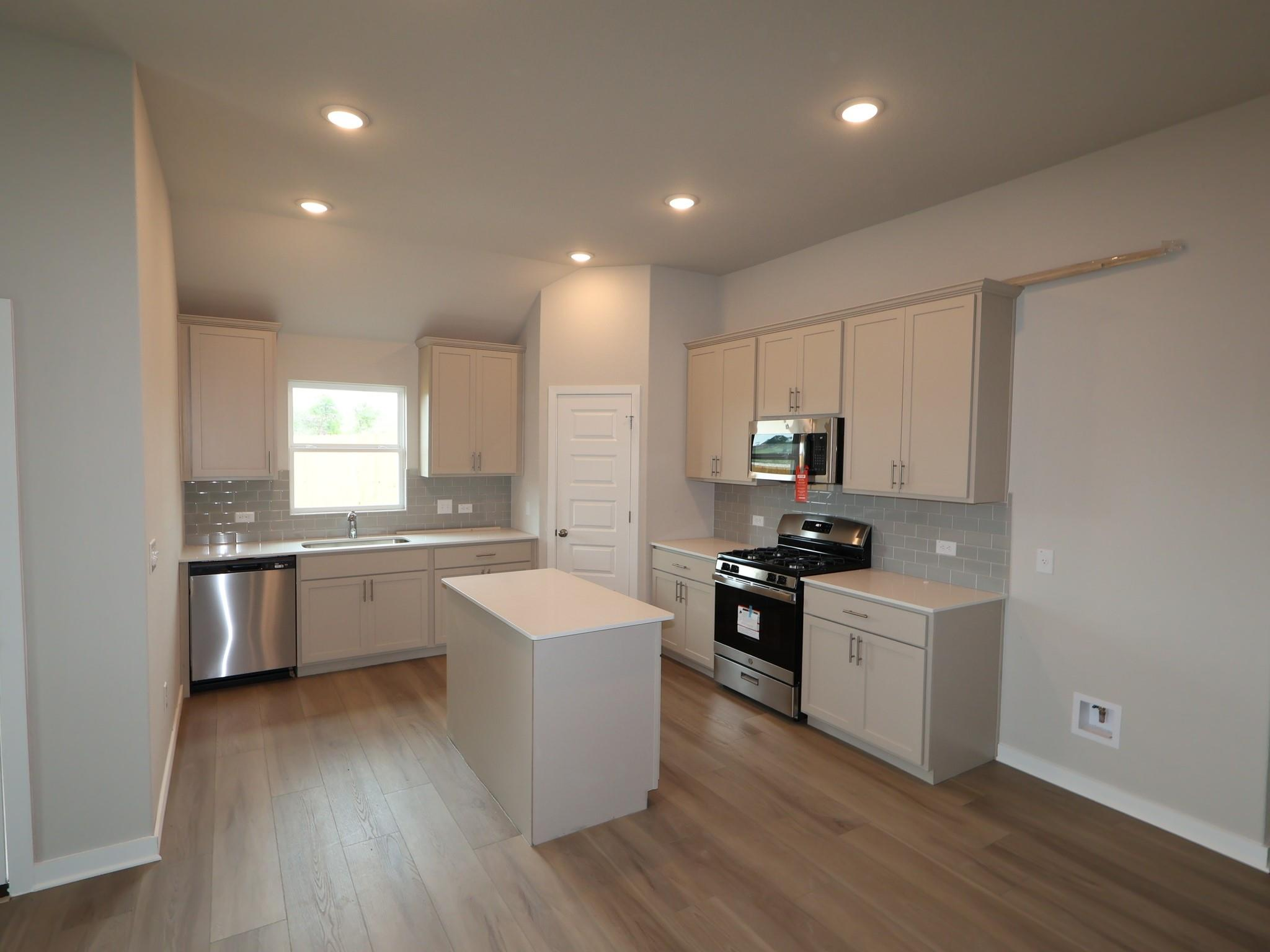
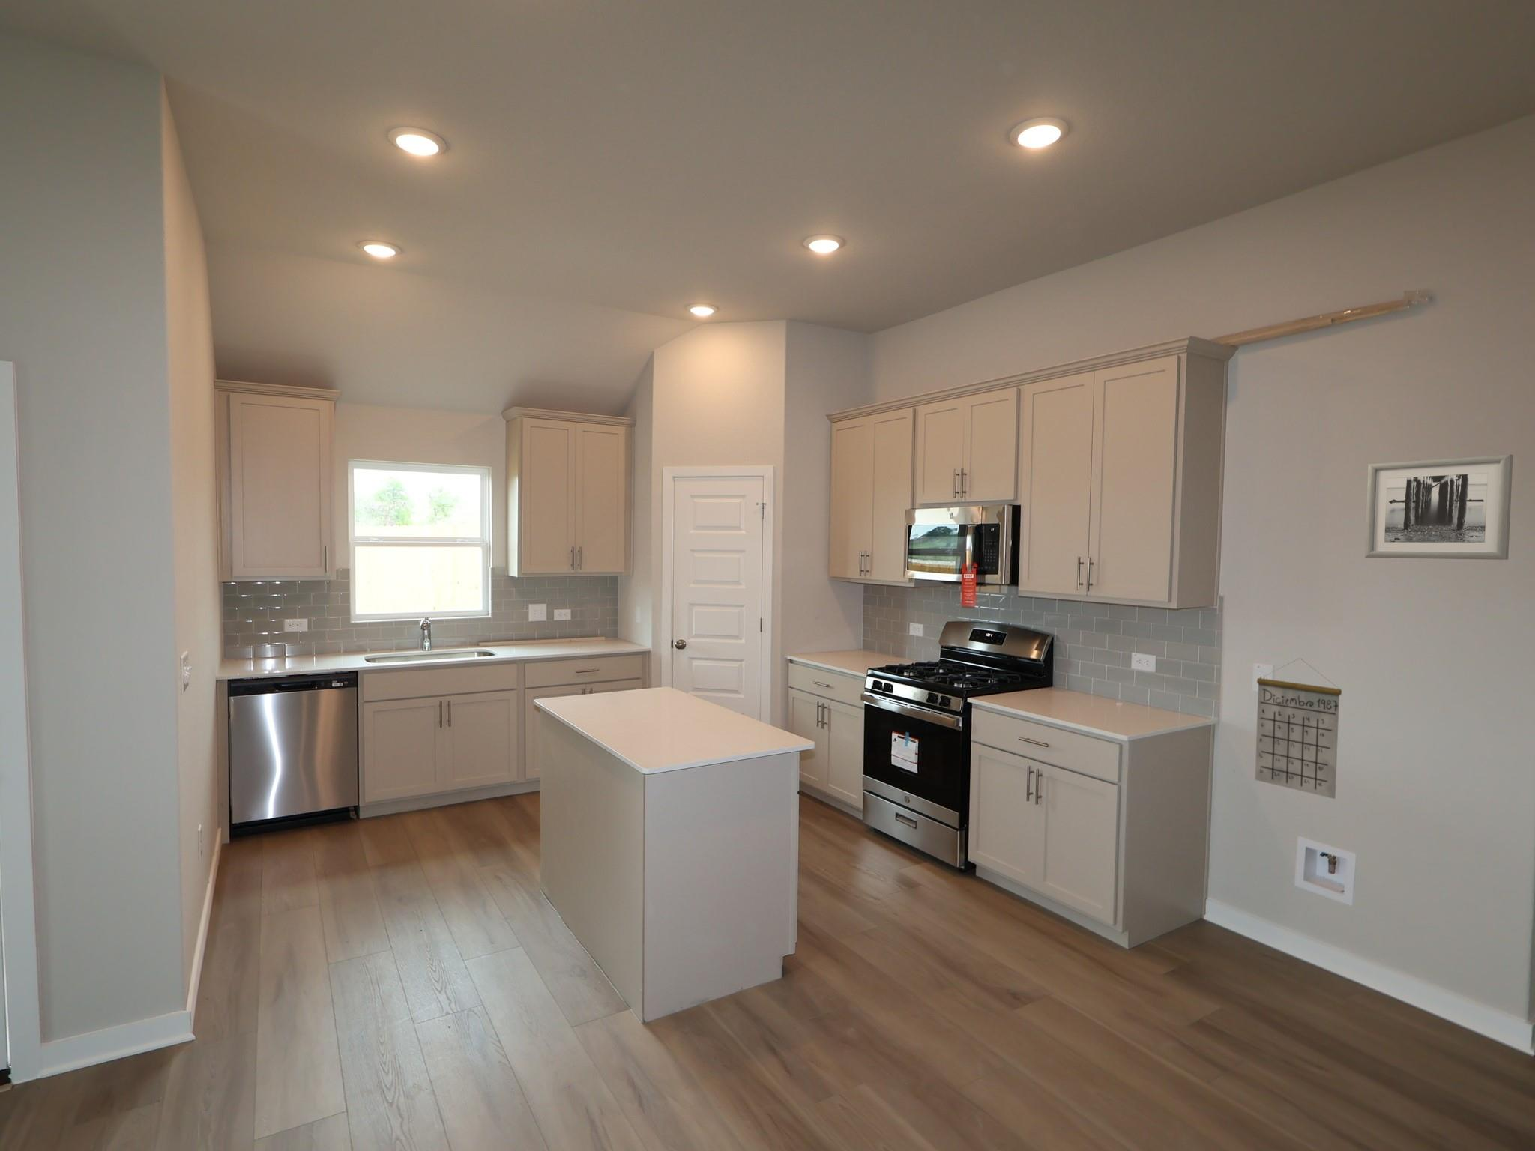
+ wall art (1433, 509)
+ calendar (1296, 723)
